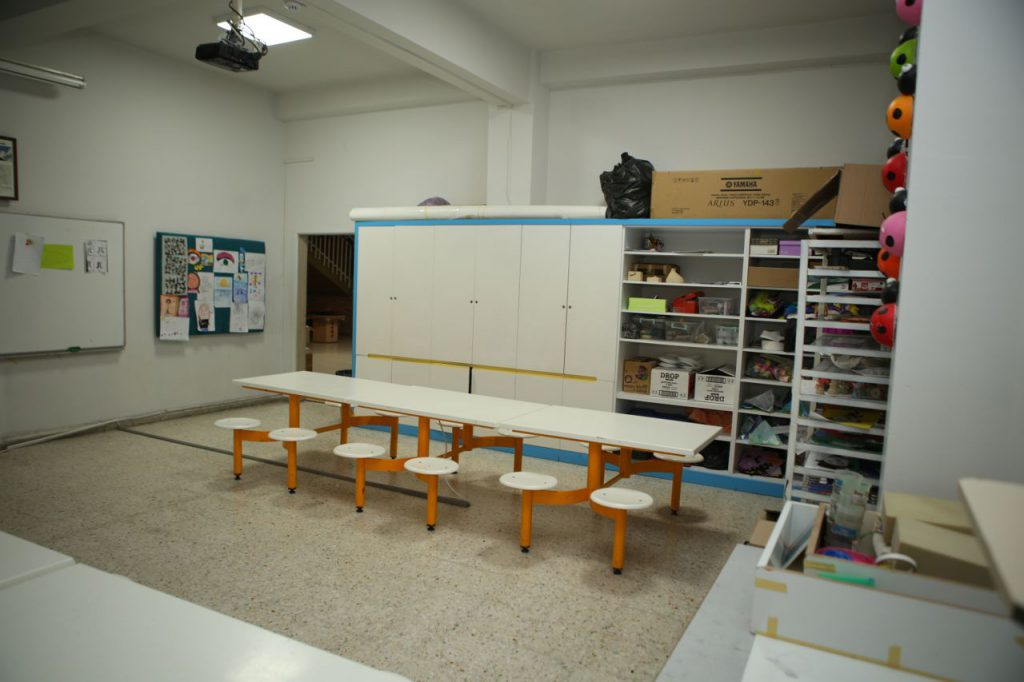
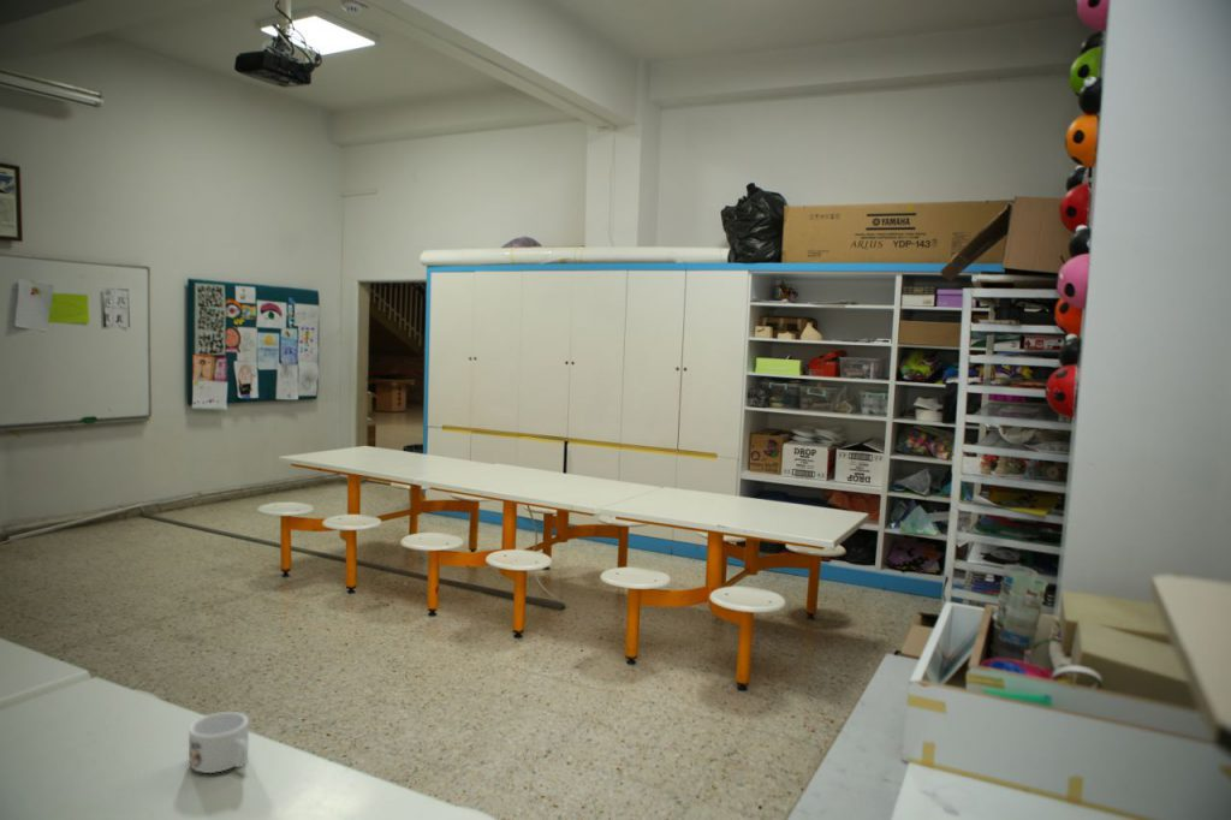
+ mug (224, 744)
